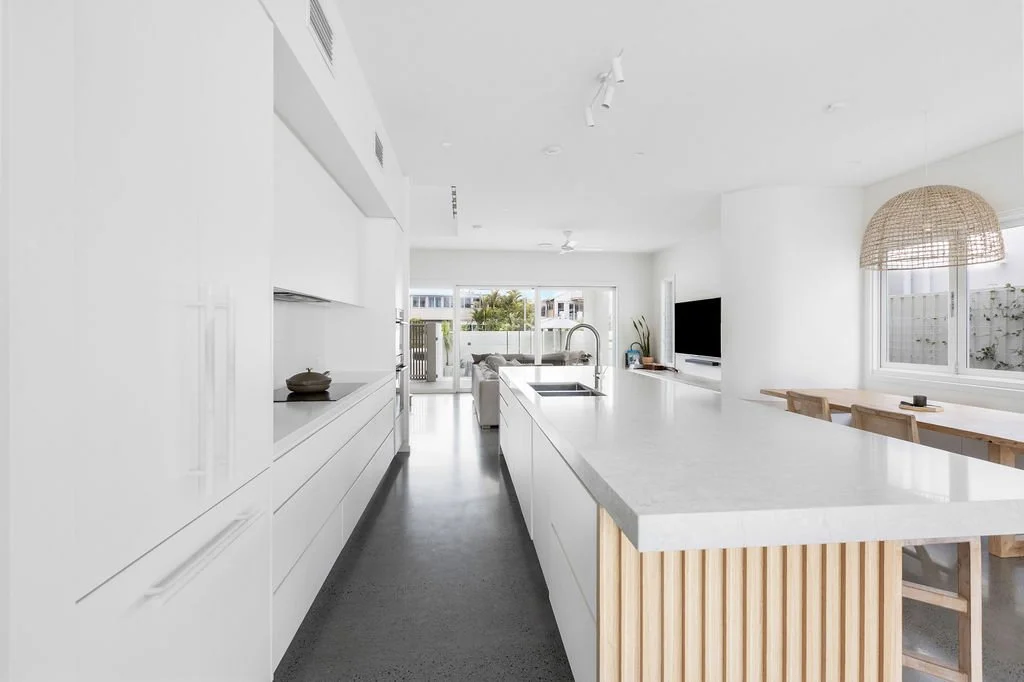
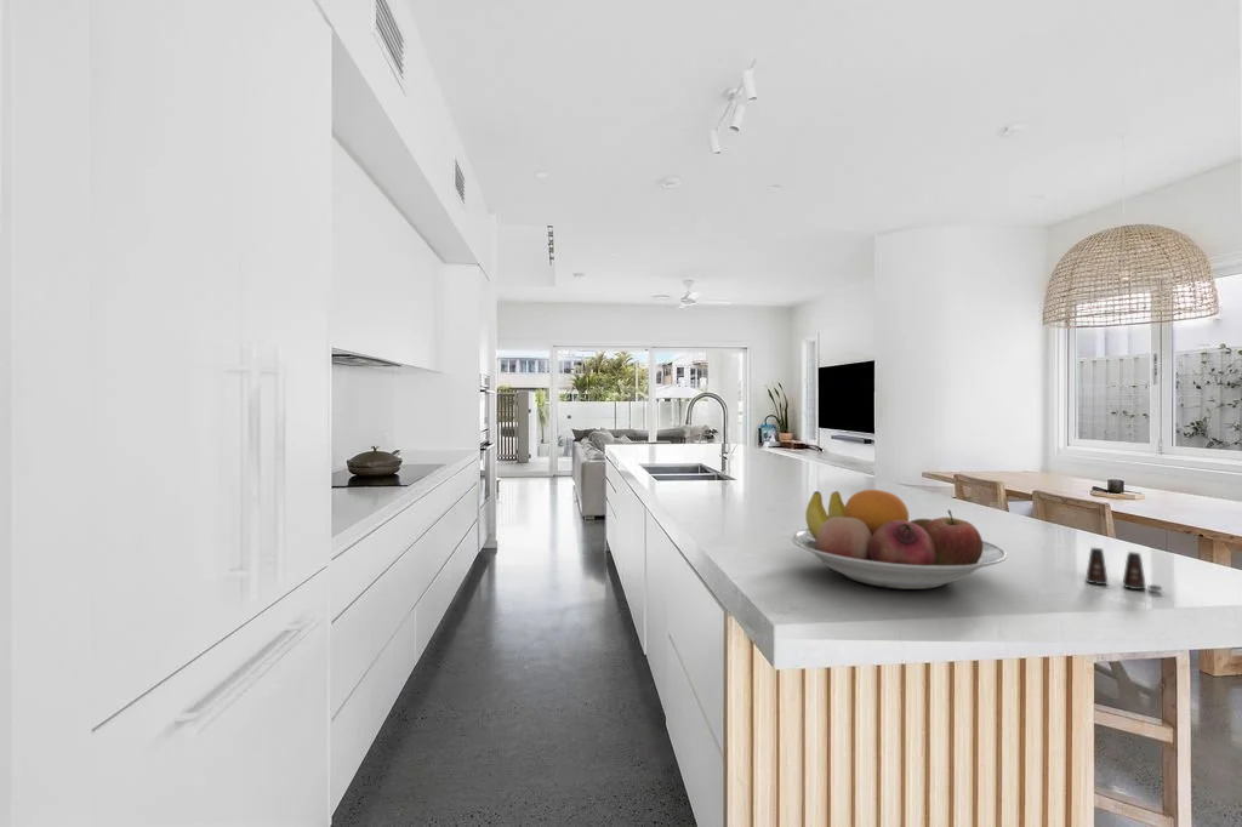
+ fruit bowl (891, 534)
+ salt shaker (1124, 570)
